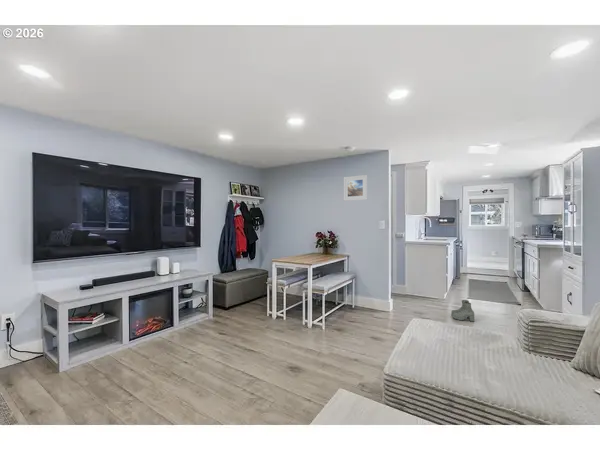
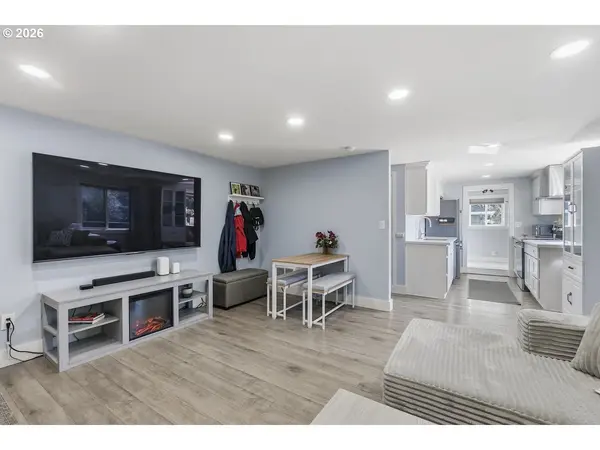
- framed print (355, 188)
- boots (462, 309)
